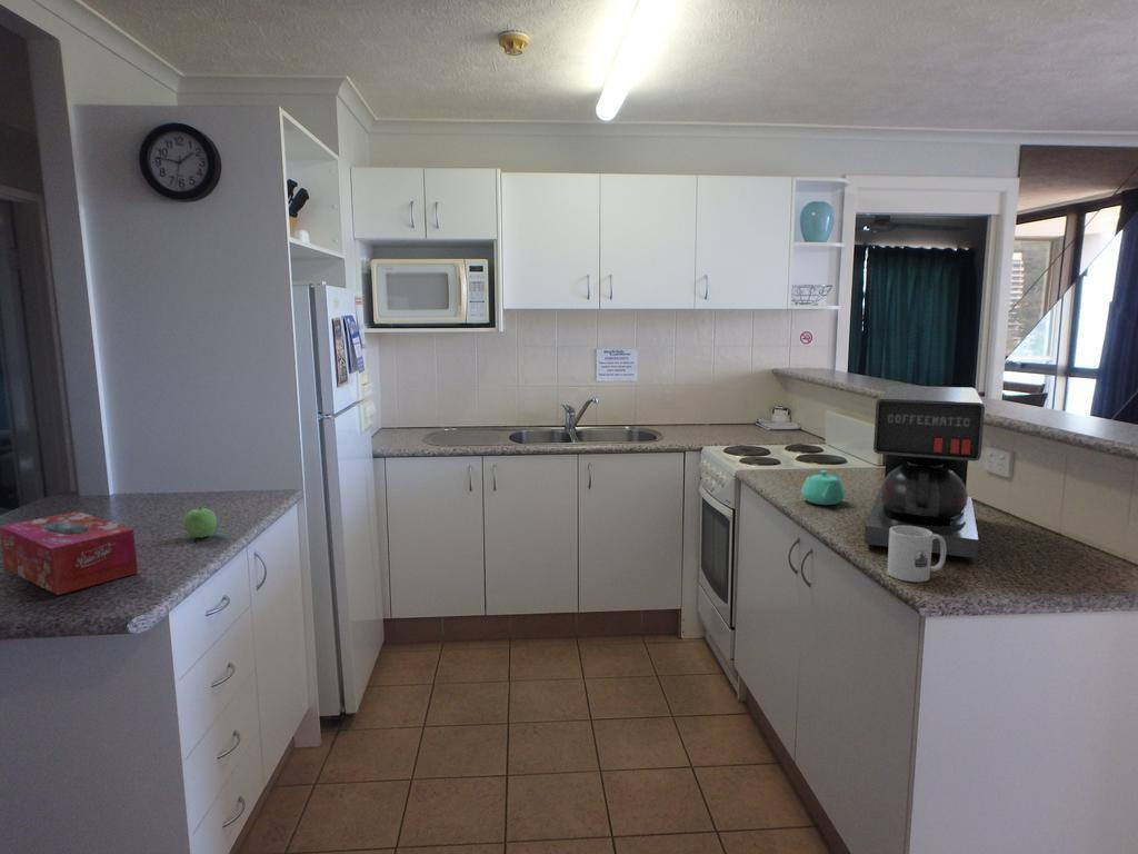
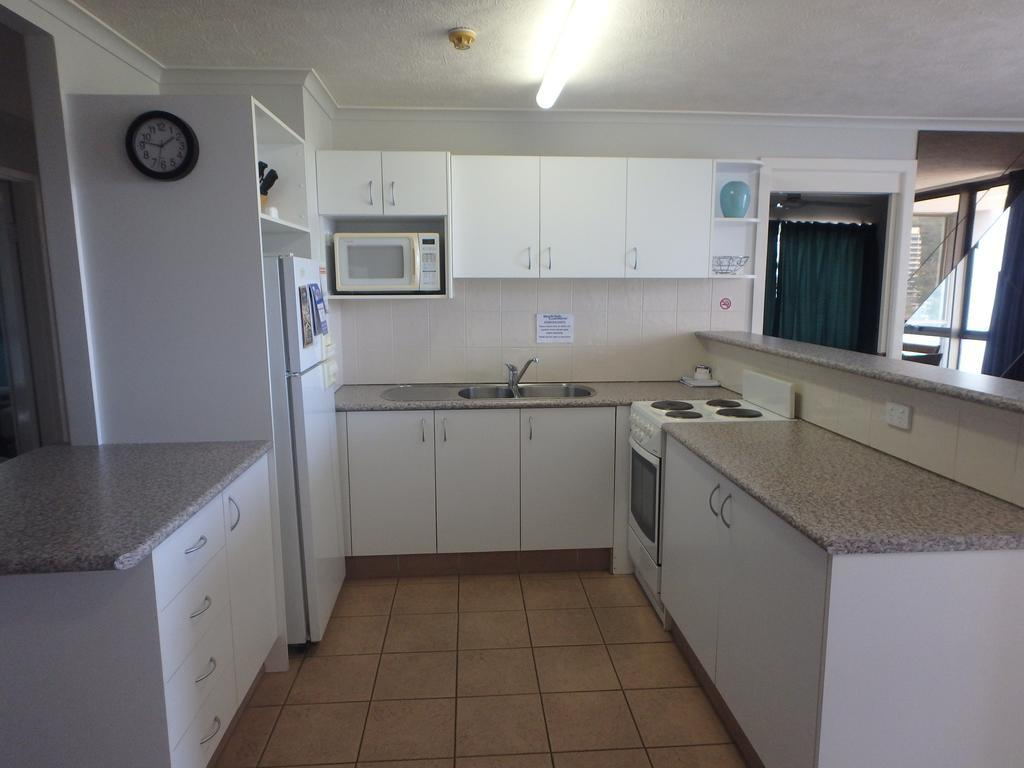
- coffee maker (925, 463)
- mug (917, 553)
- teapot (823, 486)
- apple (200, 522)
- tissue box (68, 549)
